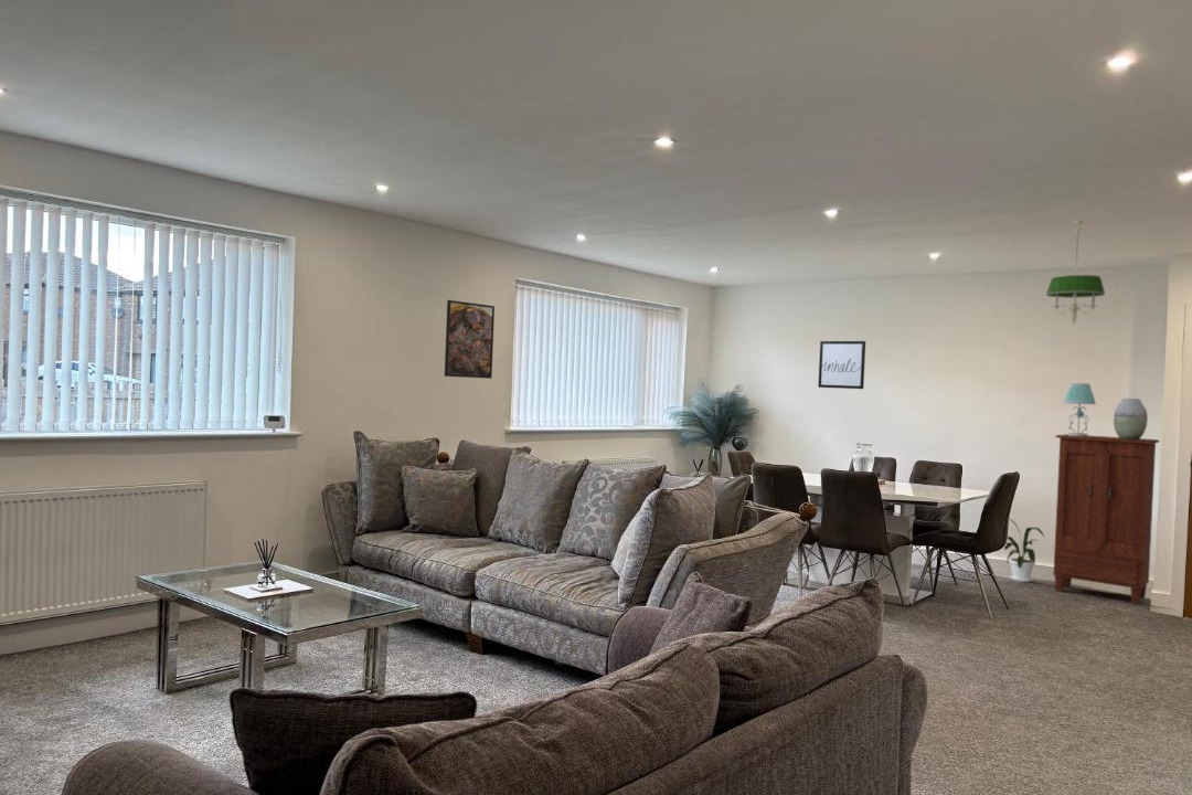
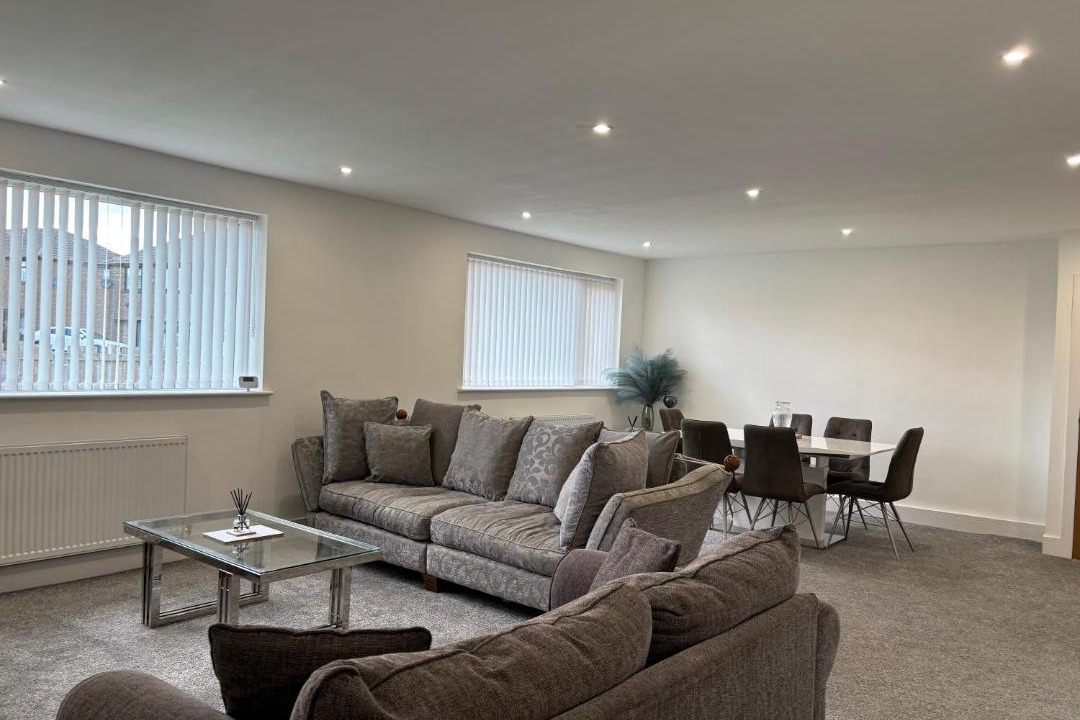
- table lamp (1078, 409)
- cabinet (1103, 516)
- wall art (841, 364)
- vase (1130, 418)
- chandelier (1076, 272)
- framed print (469, 340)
- house plant (1019, 549)
